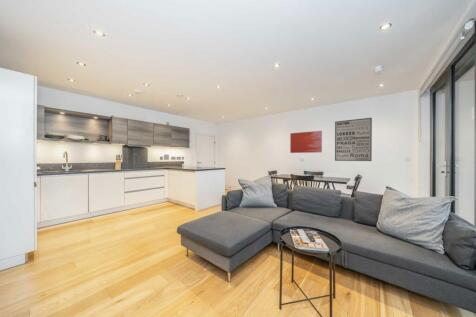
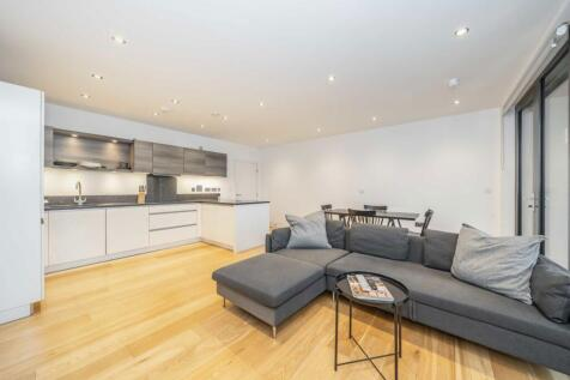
- wall art (305, 142)
- wall art (352, 140)
